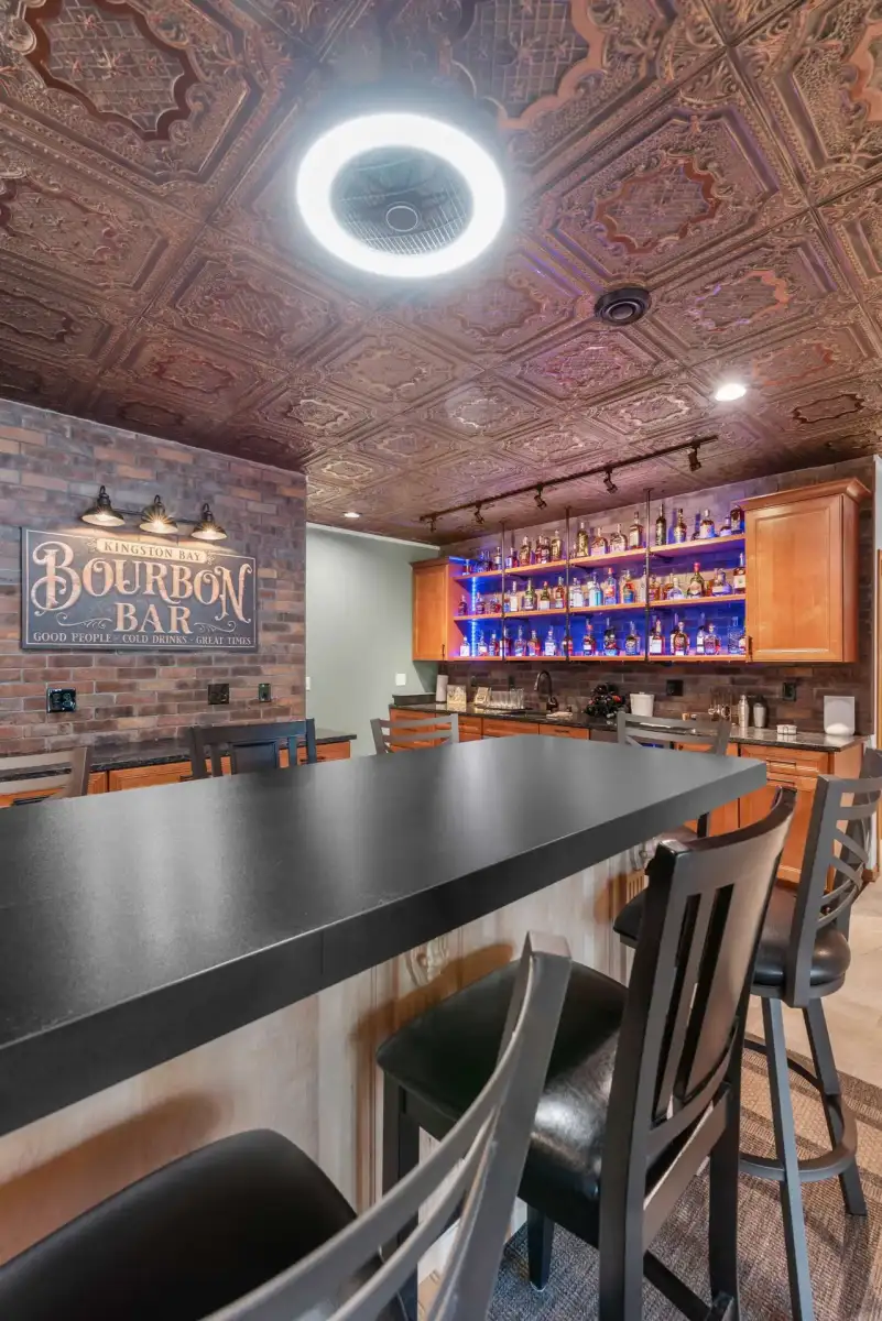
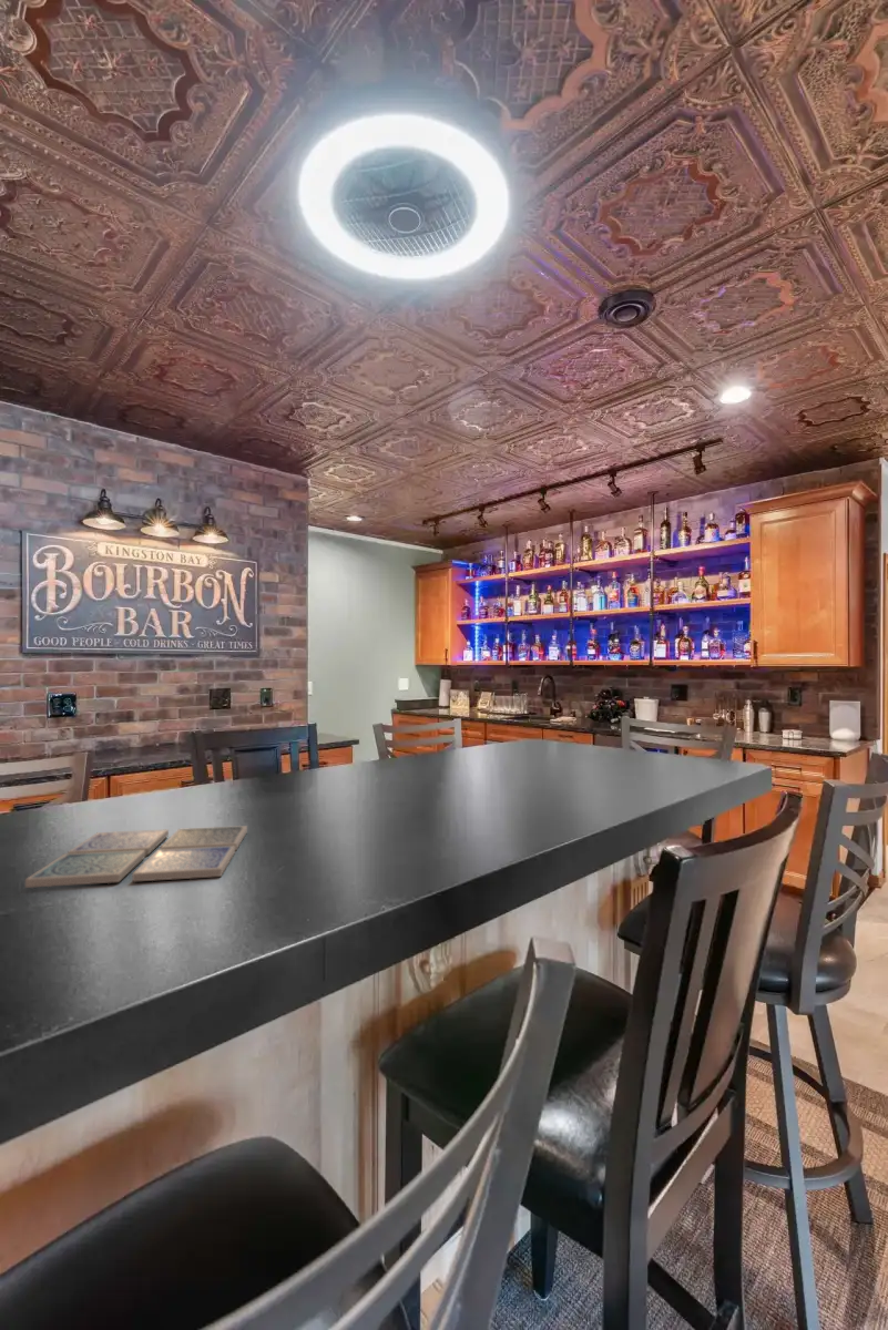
+ drink coaster (151, 851)
